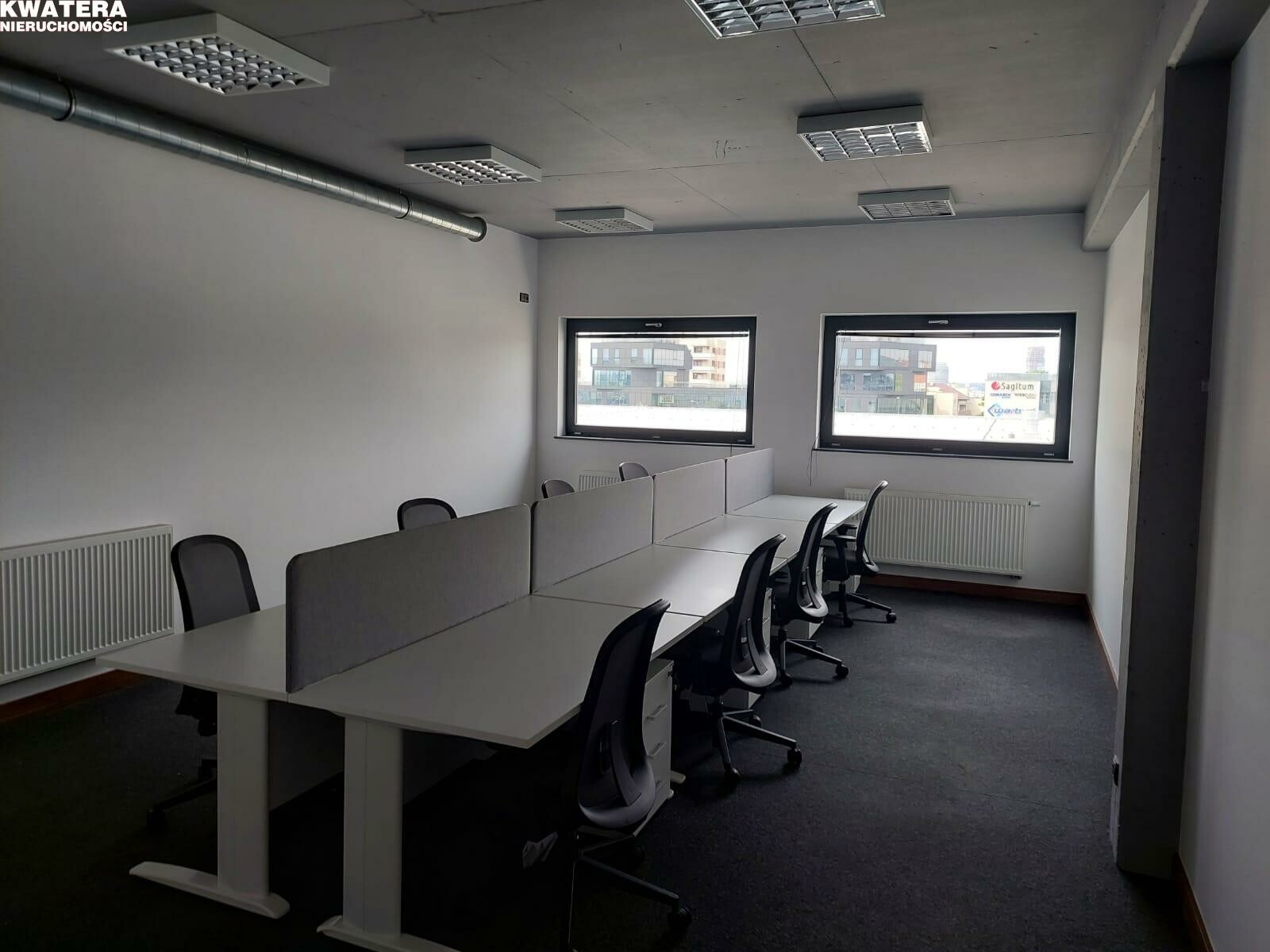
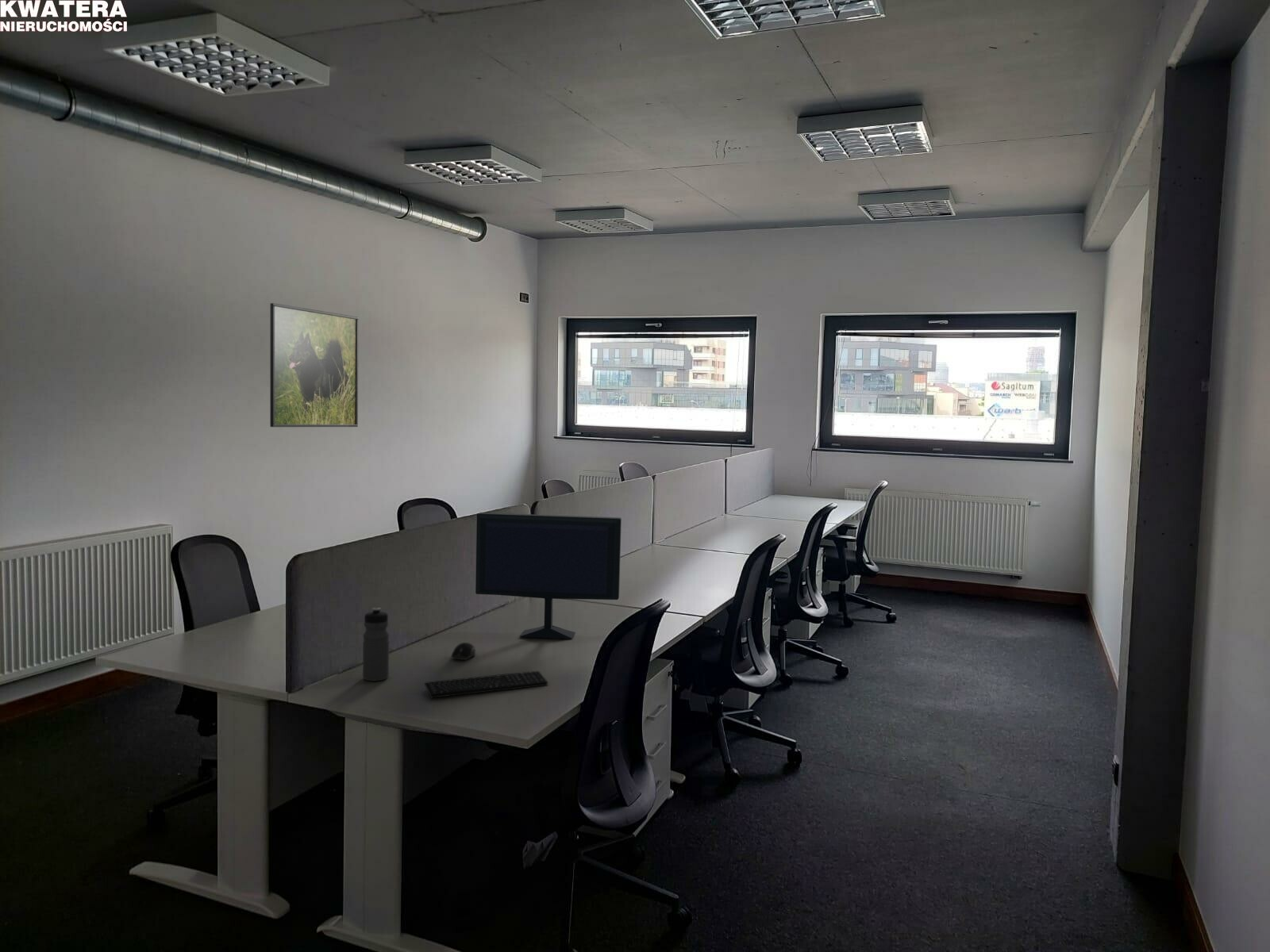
+ keyboard (487, 683)
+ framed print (317, 369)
+ computer monitor (548, 575)
+ water bottle (375, 643)
+ computer mouse (464, 649)
